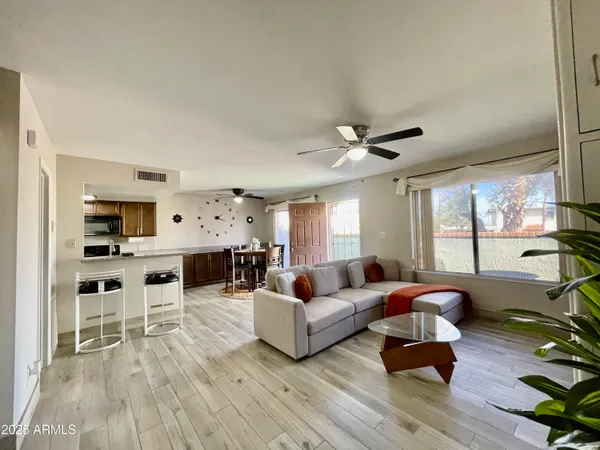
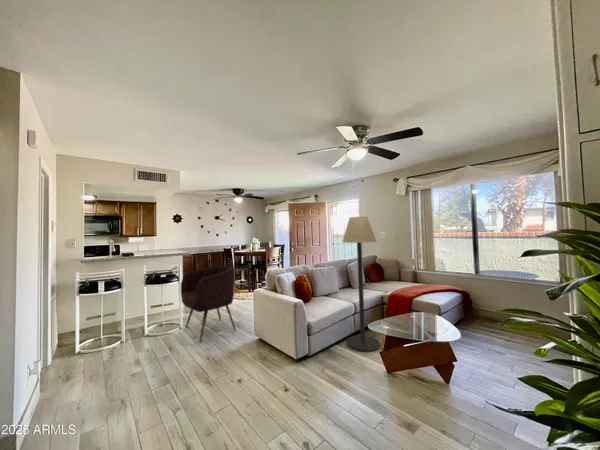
+ armchair (205, 299)
+ floor lamp (360, 279)
